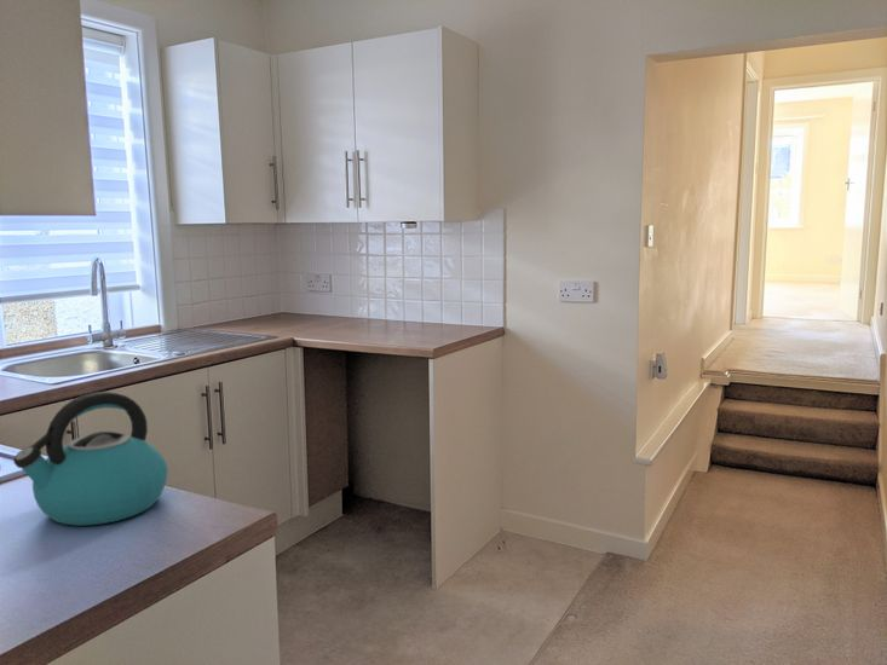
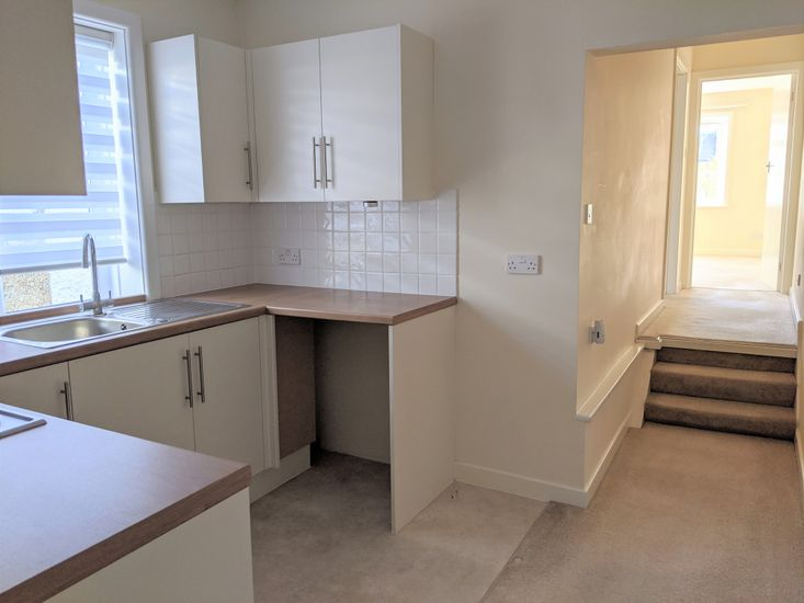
- kettle (91, 452)
